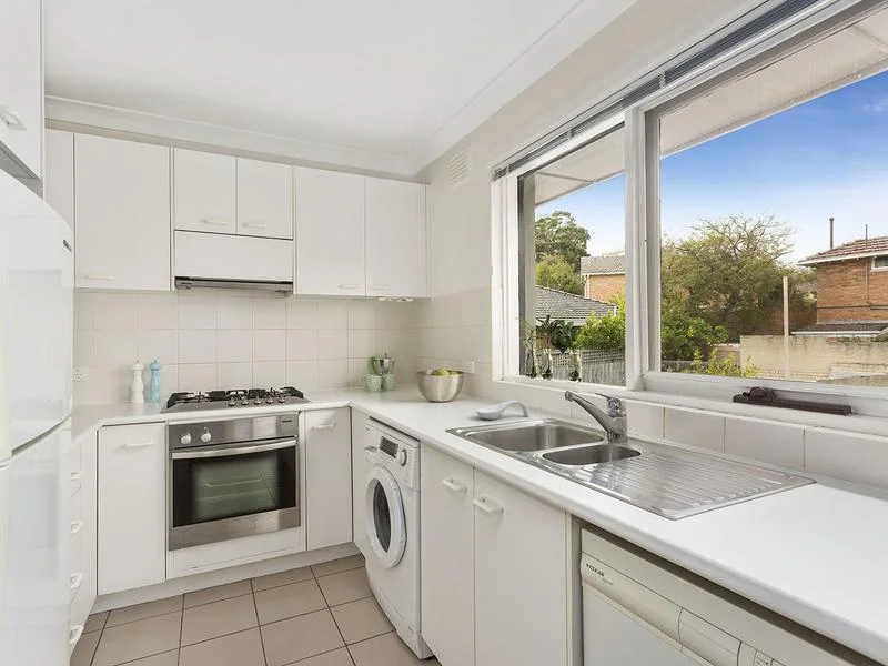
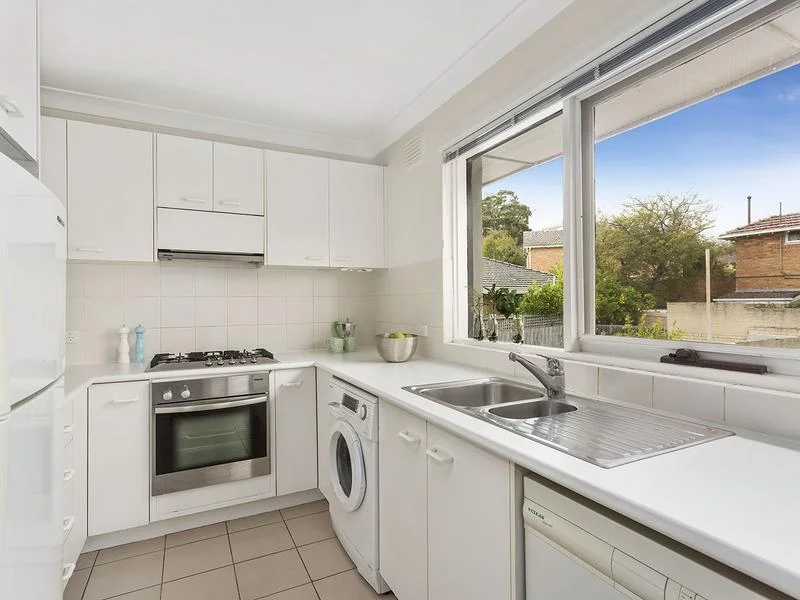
- spoon rest (502, 408)
